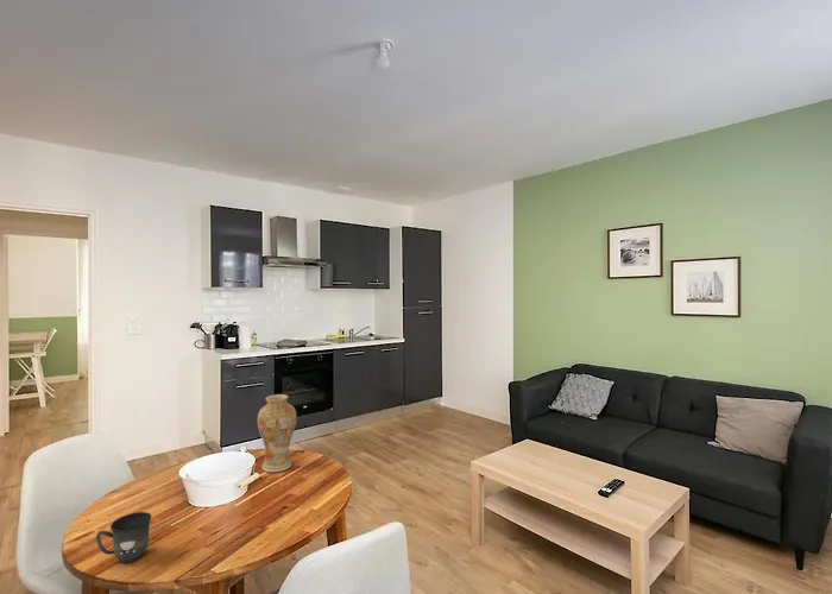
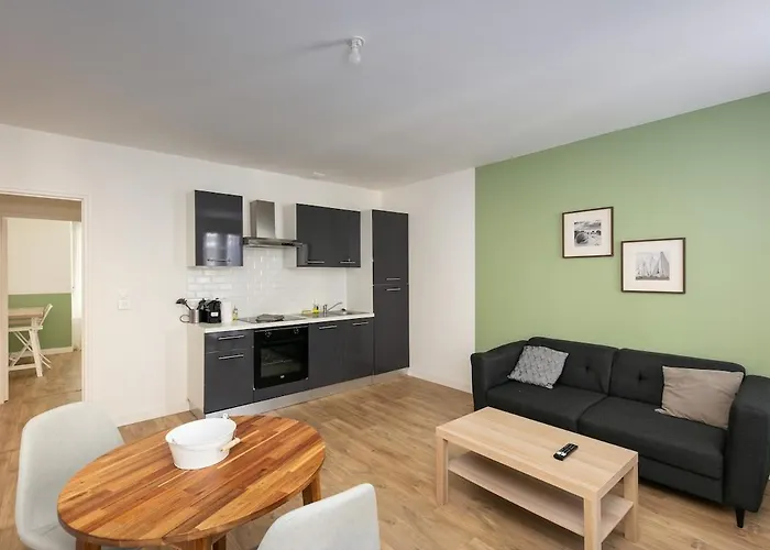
- vase (277, 431)
- mug (124, 539)
